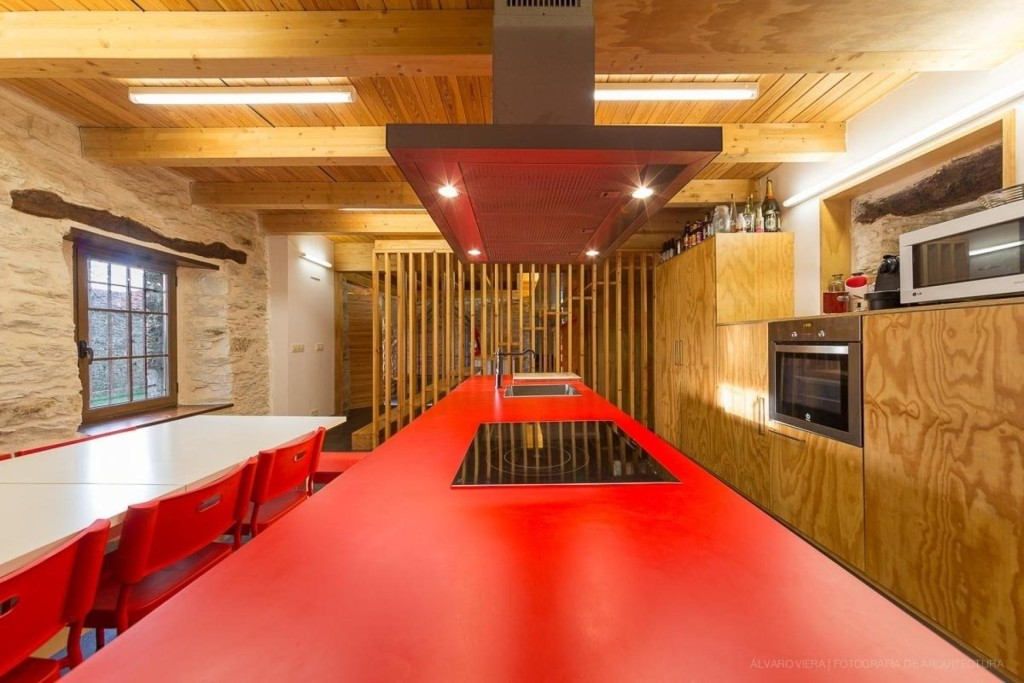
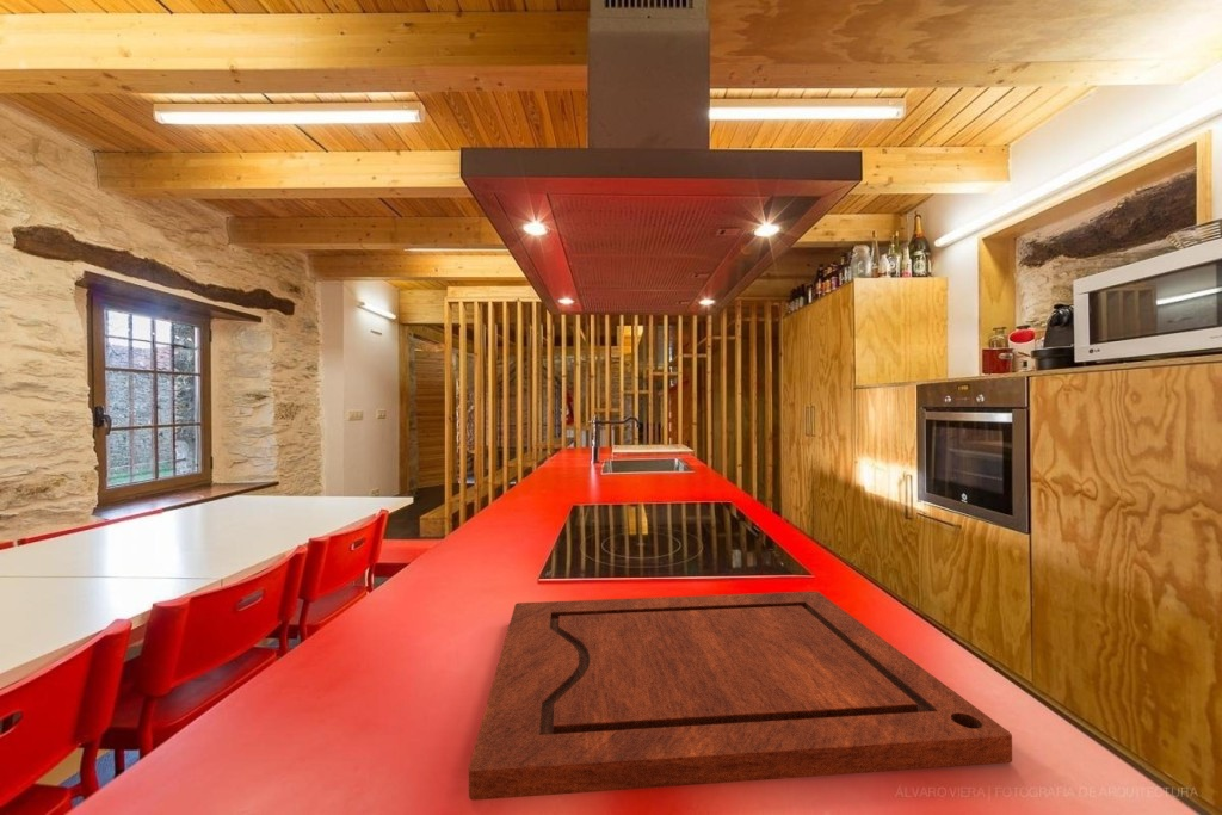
+ cutting board (699, 661)
